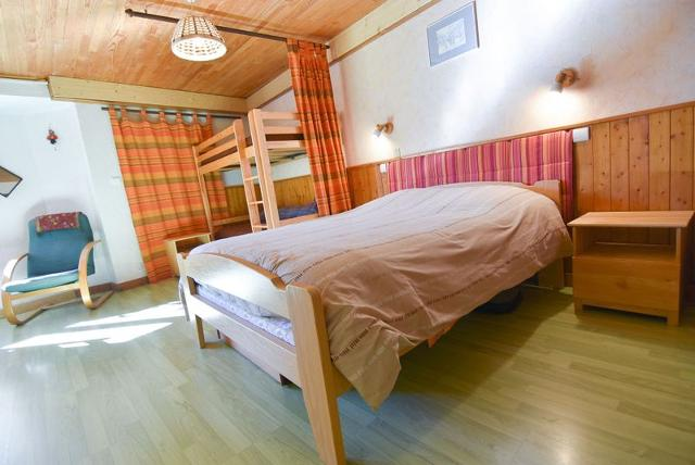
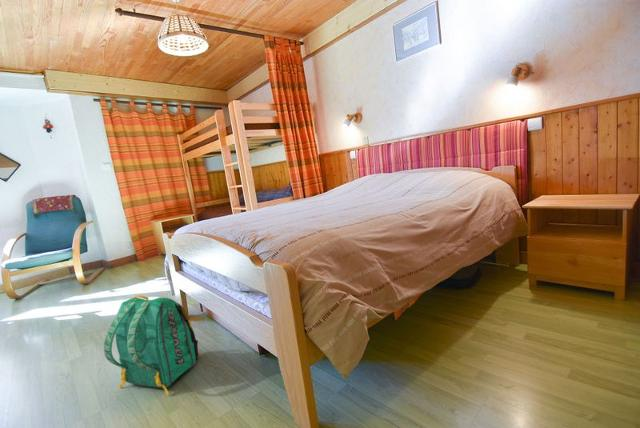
+ backpack (153, 335)
